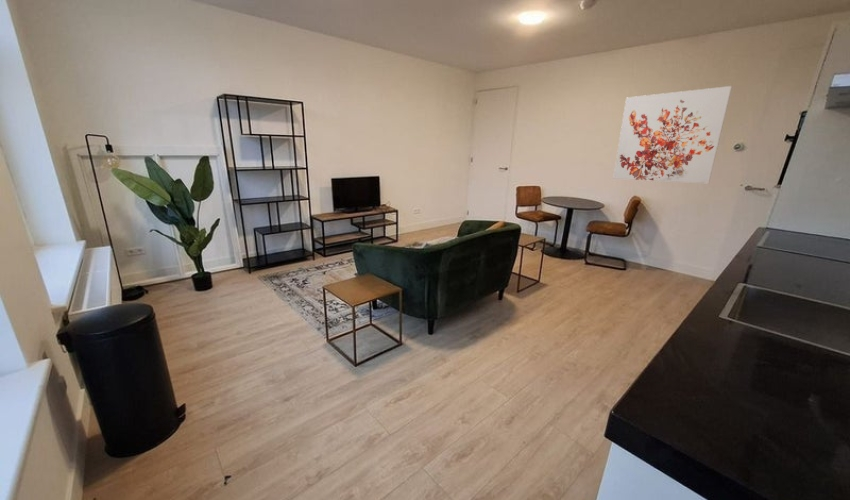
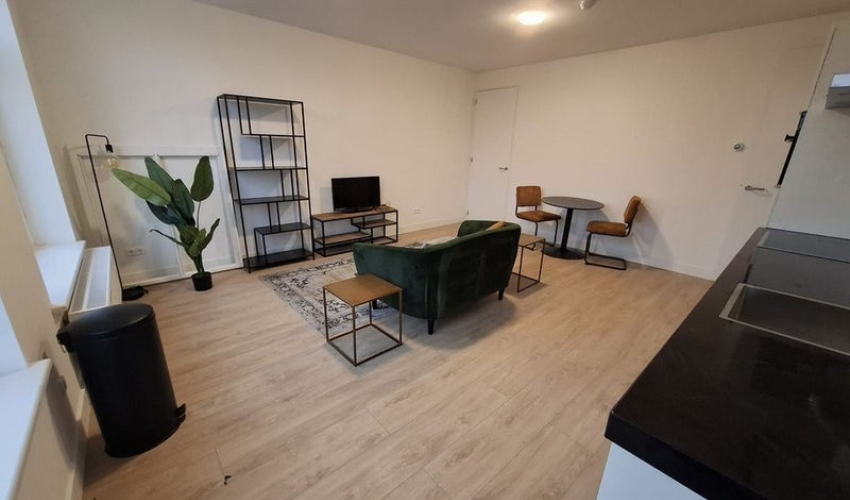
- wall art (665, 138)
